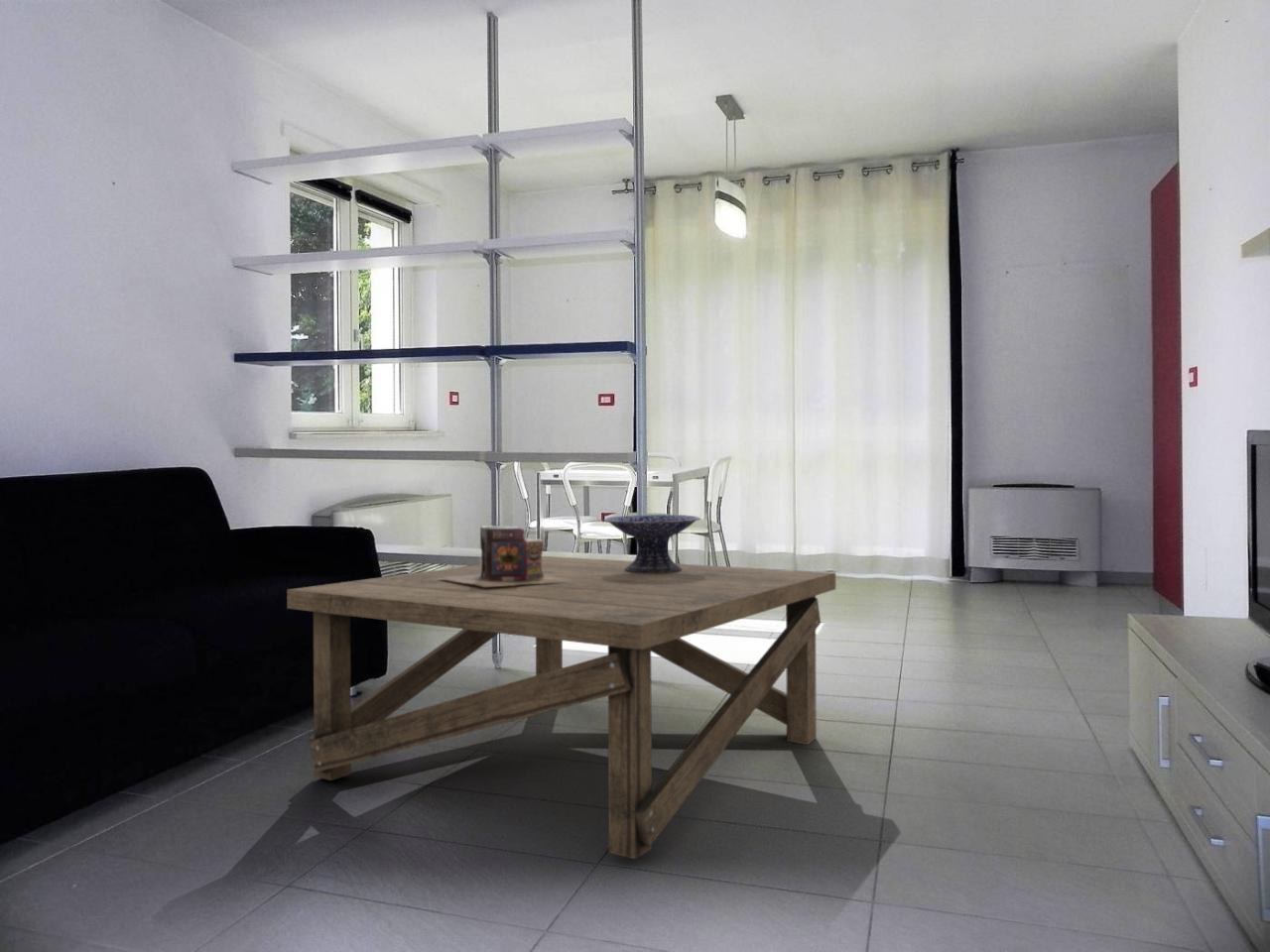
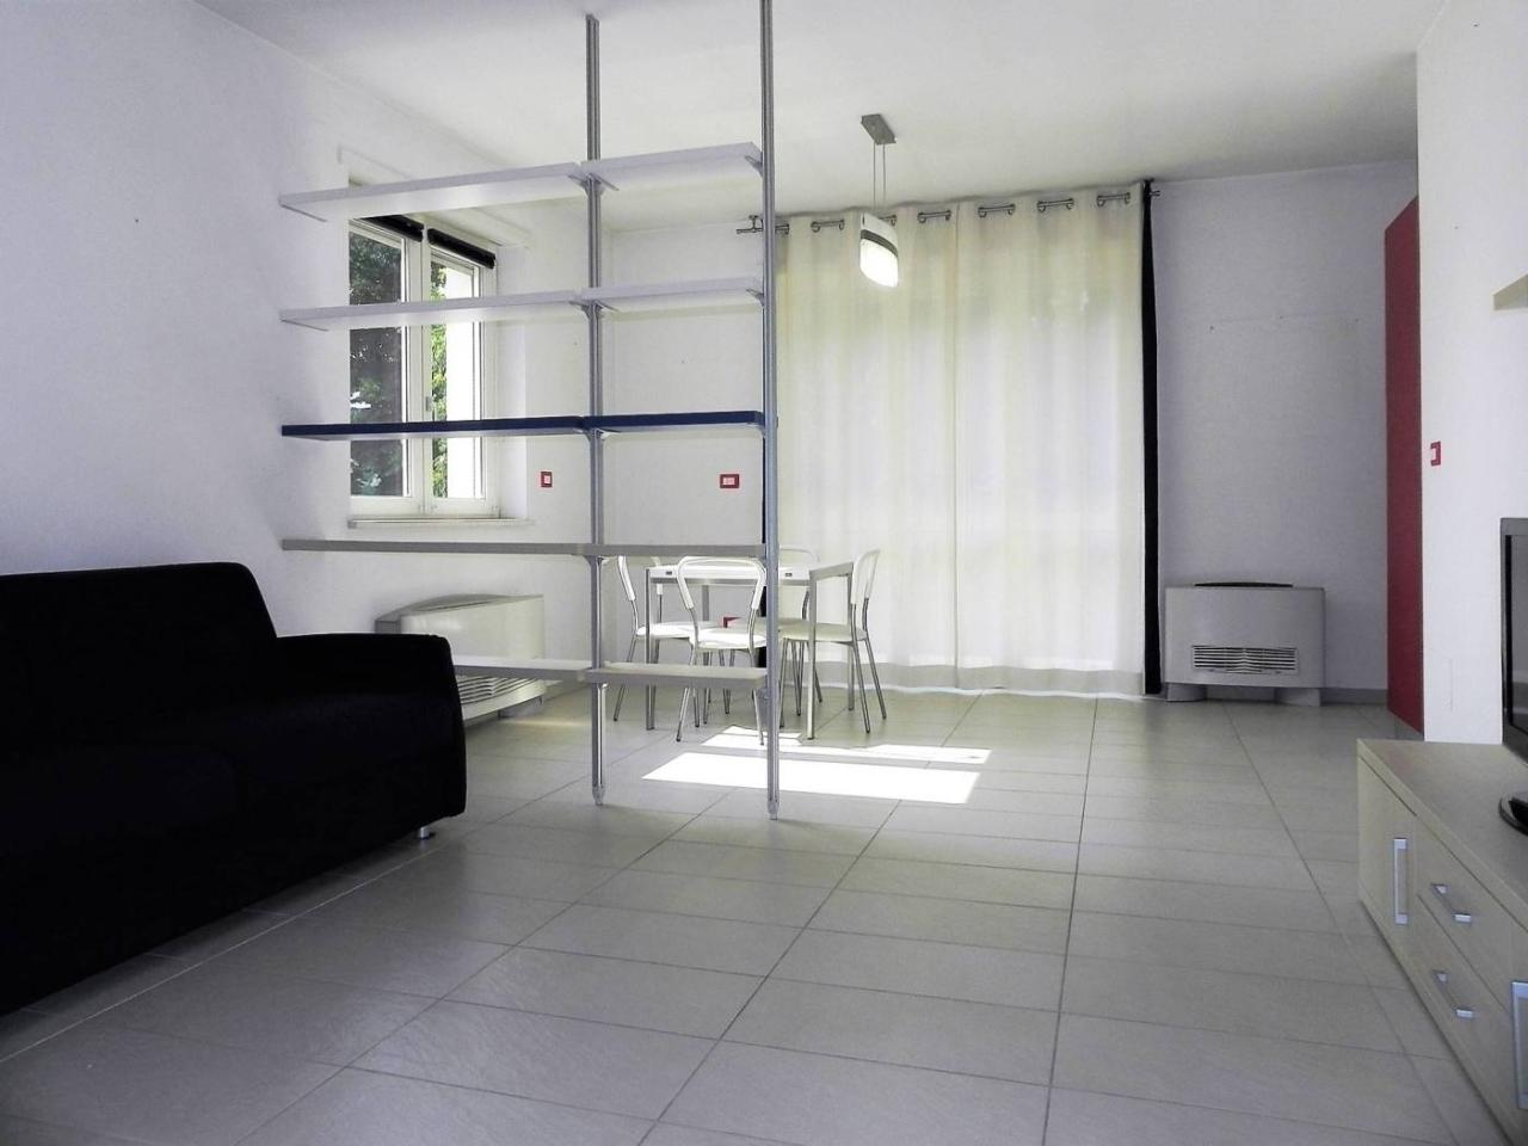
- decorative bowl (652, 542)
- books (507, 552)
- coffee table (579, 668)
